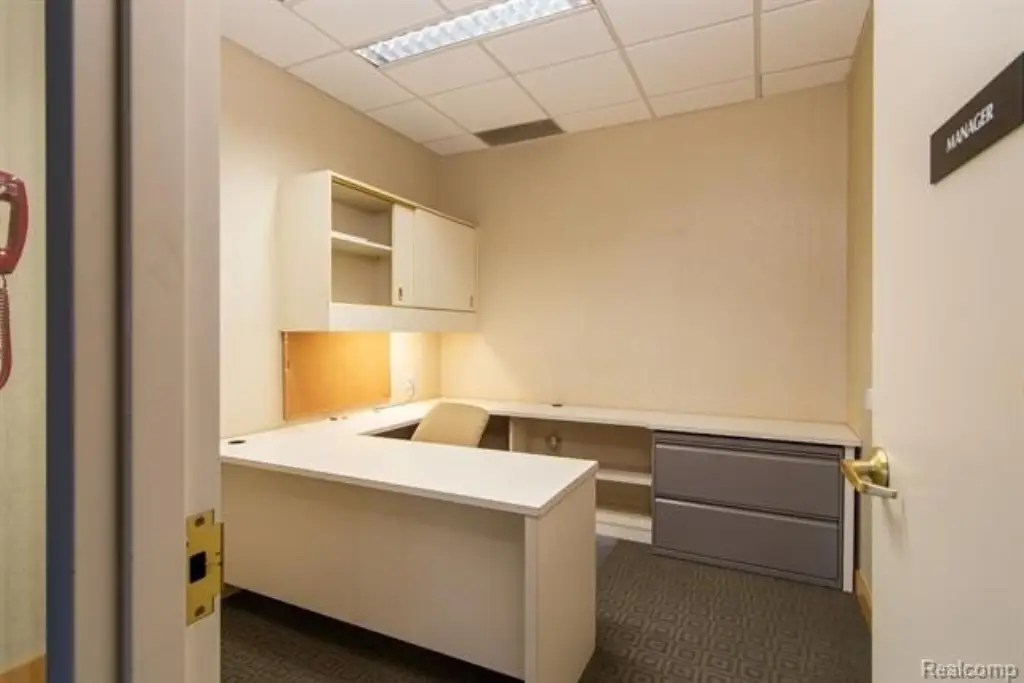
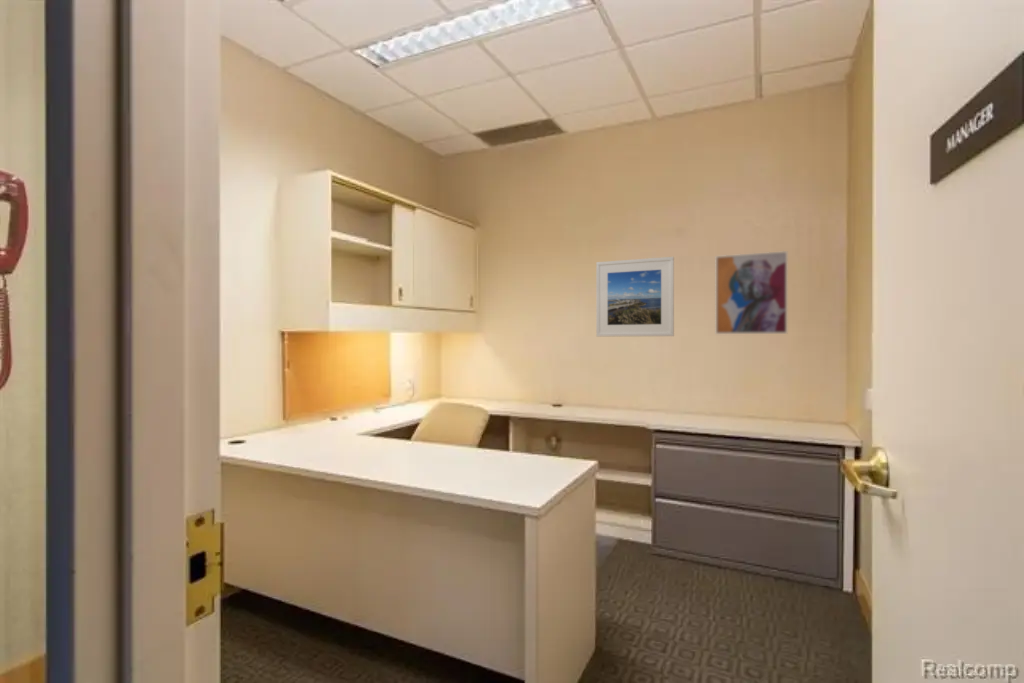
+ wall art (750, 293)
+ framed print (633, 298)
